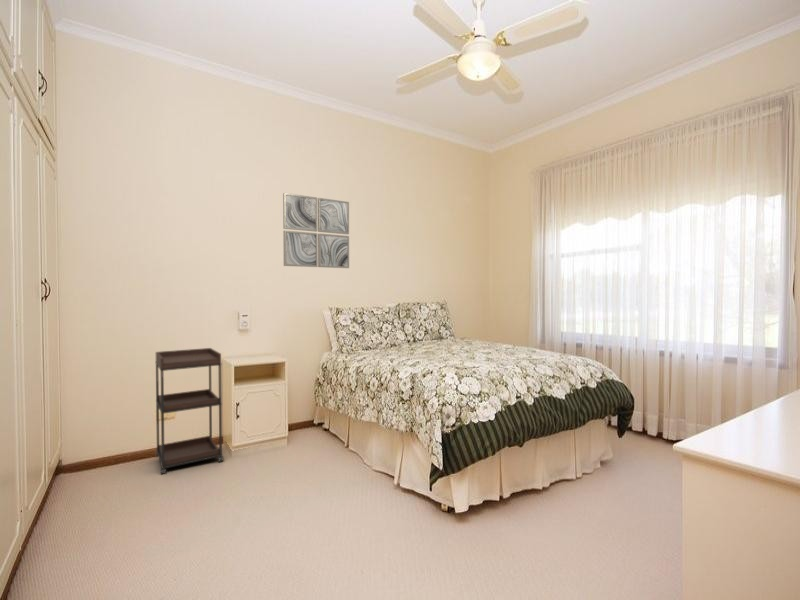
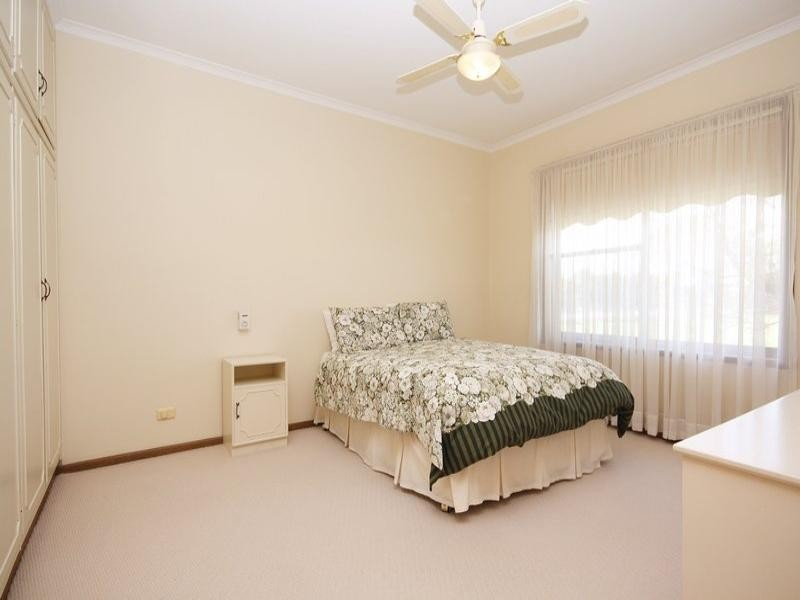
- wall art (318, 231)
- shelving unit (188, 406)
